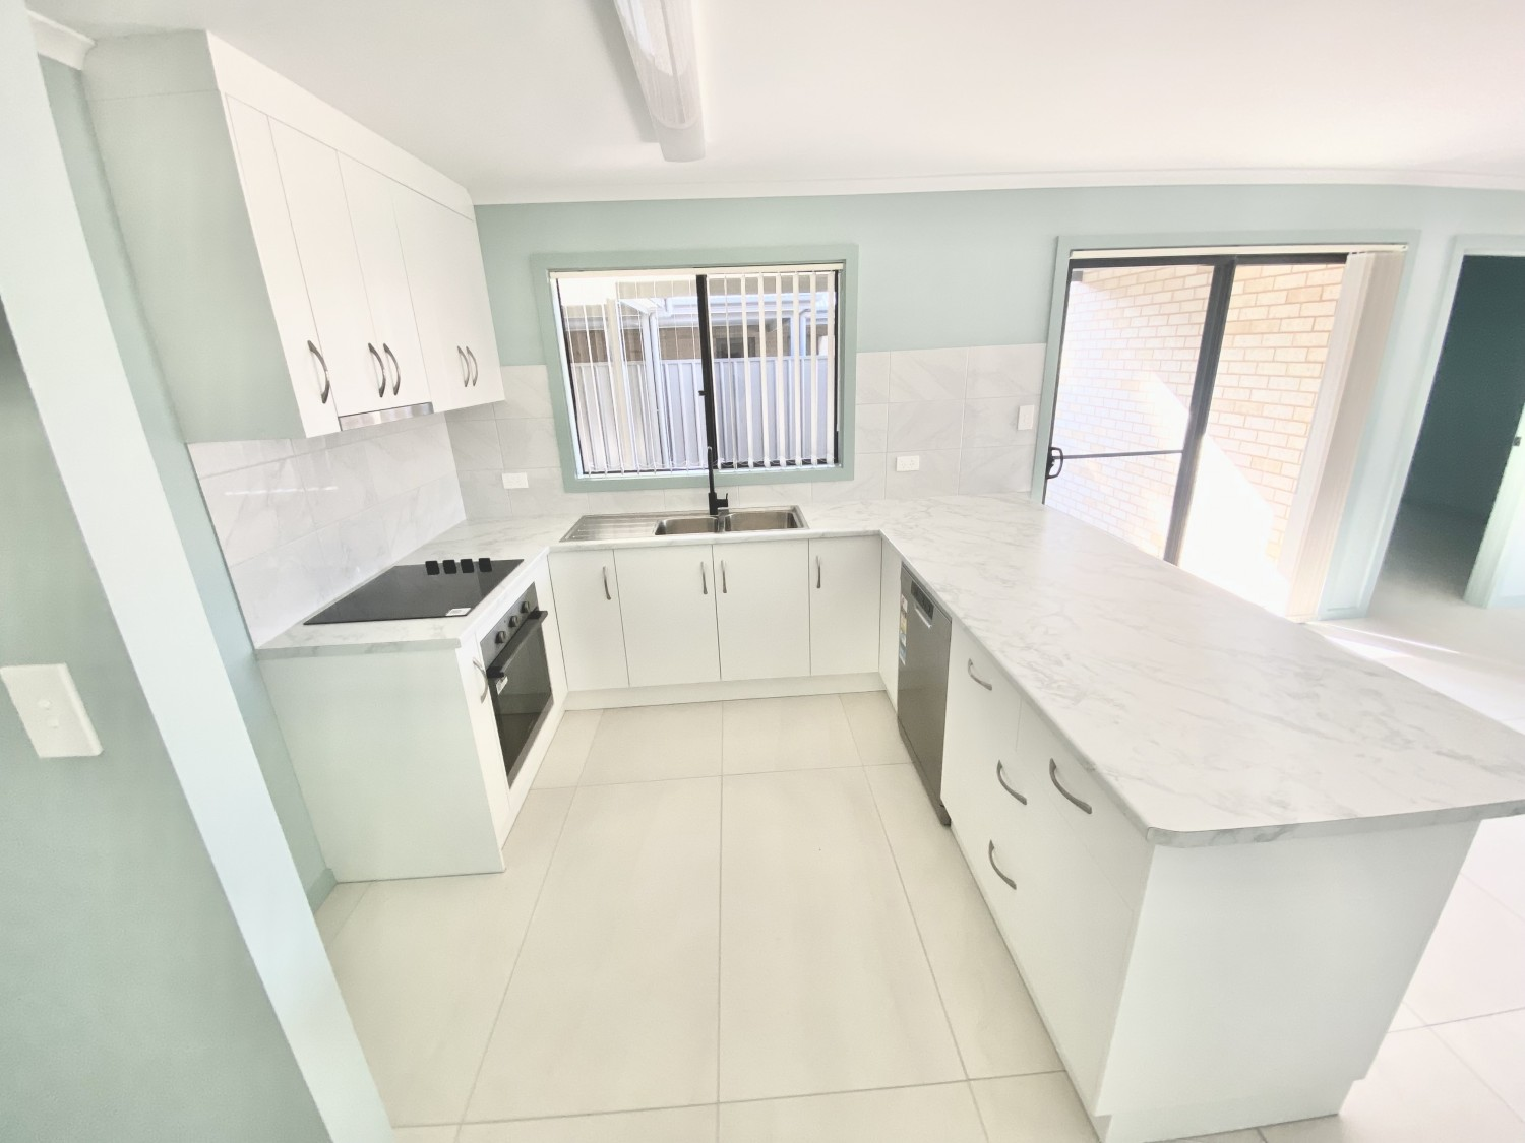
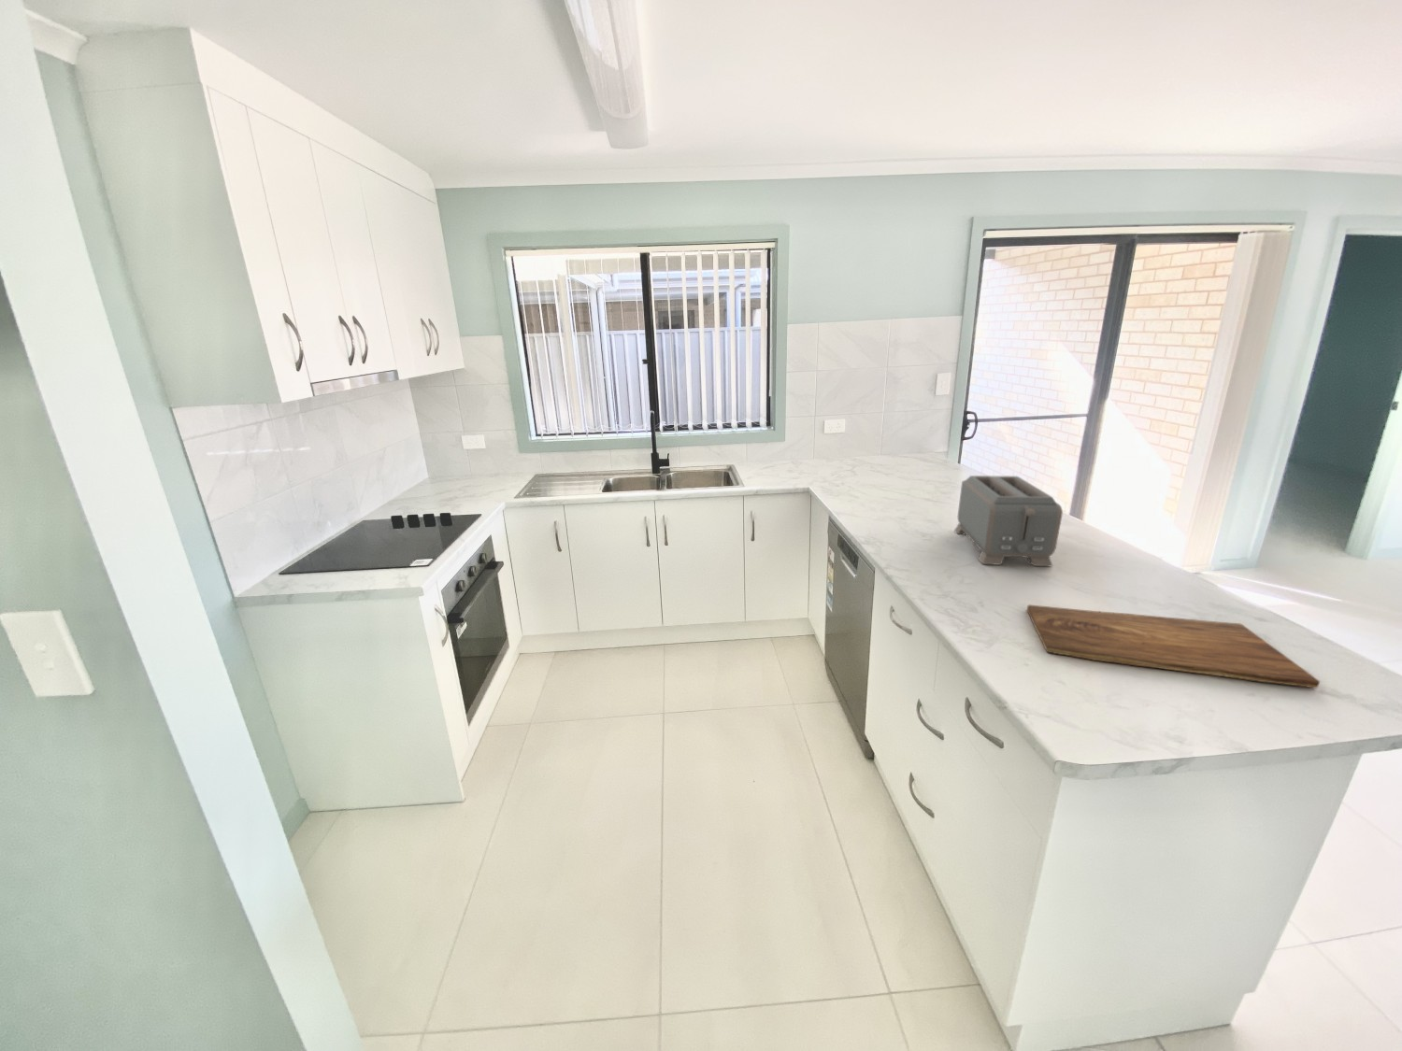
+ cutting board (1149, 640)
+ toaster (1005, 519)
